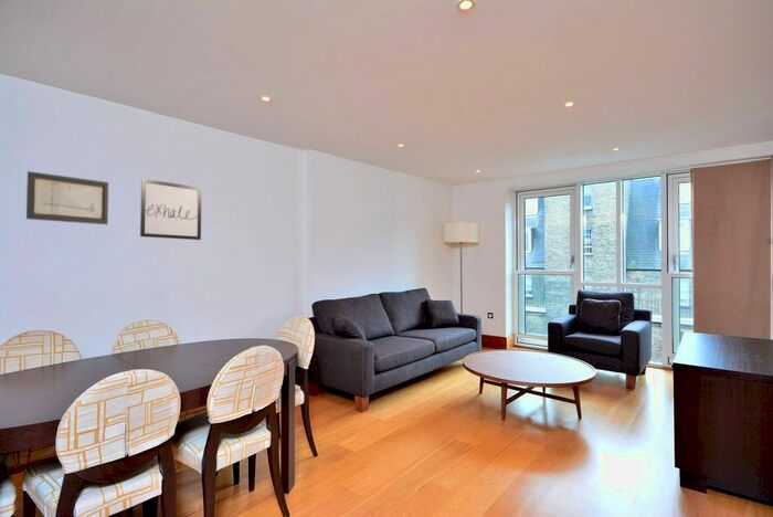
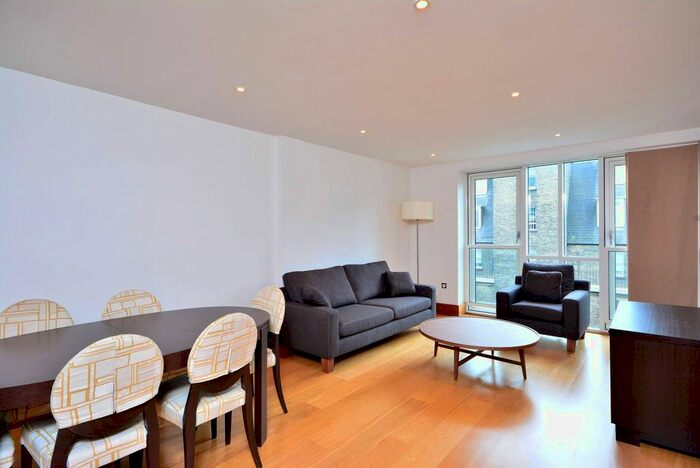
- wall art (70, 199)
- wall art (172, 210)
